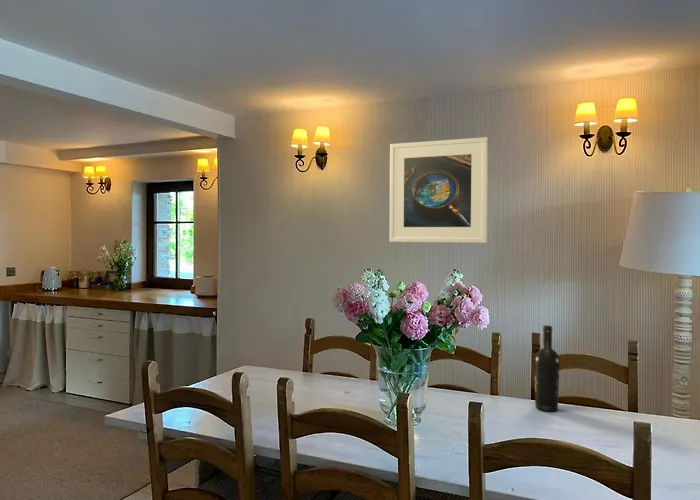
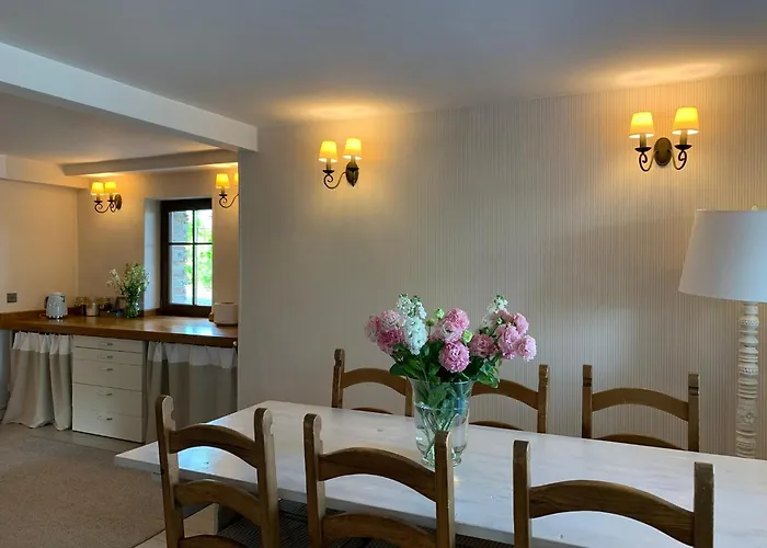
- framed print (436, 191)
- wine bottle (547, 367)
